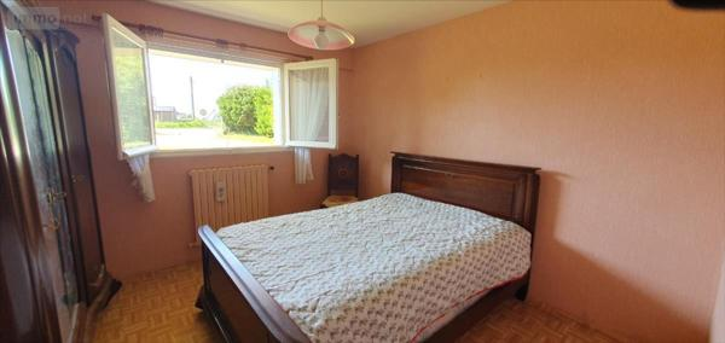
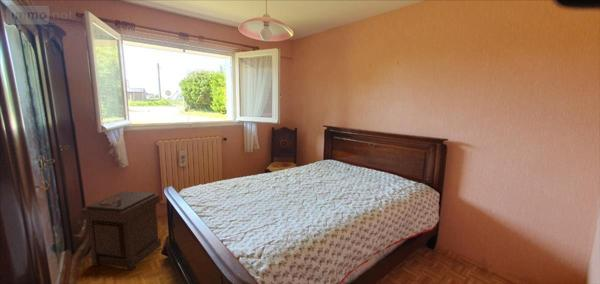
+ nightstand (125, 226)
